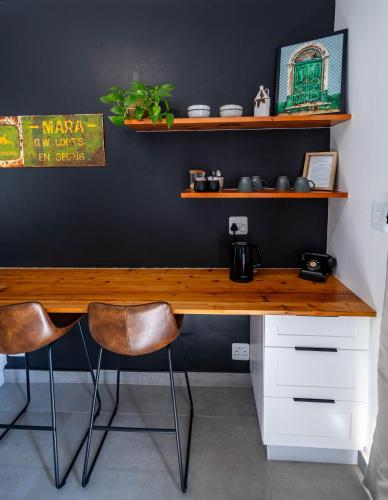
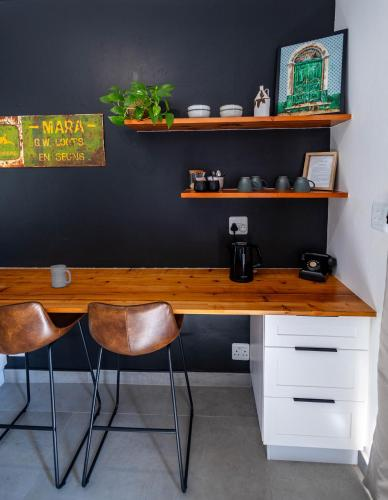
+ mug (61, 276)
